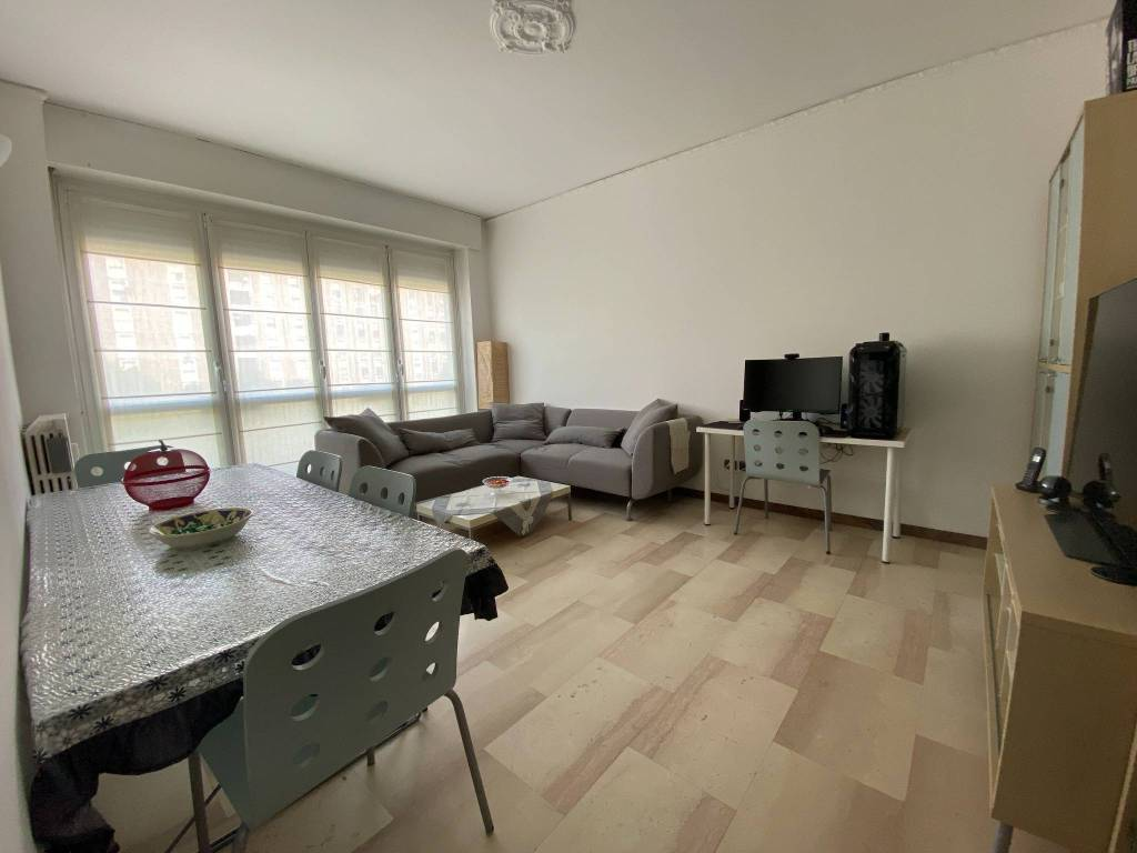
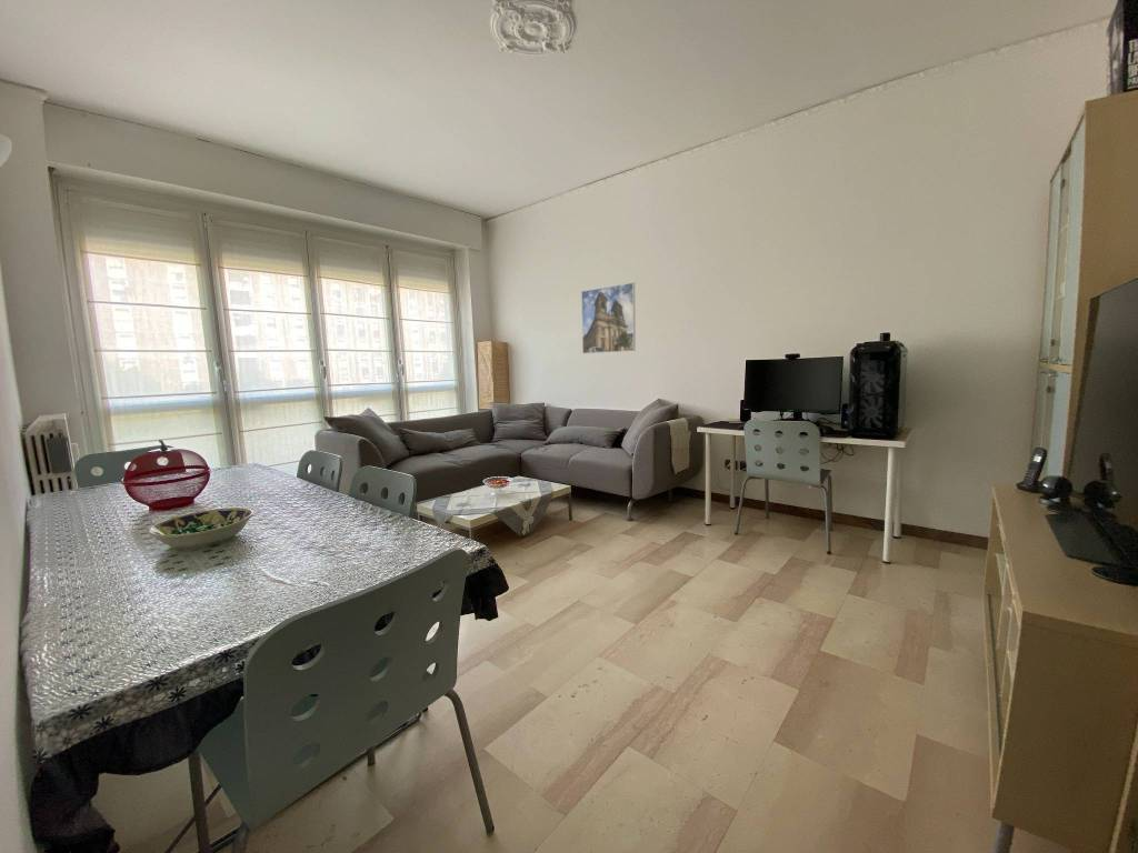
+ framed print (607, 320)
